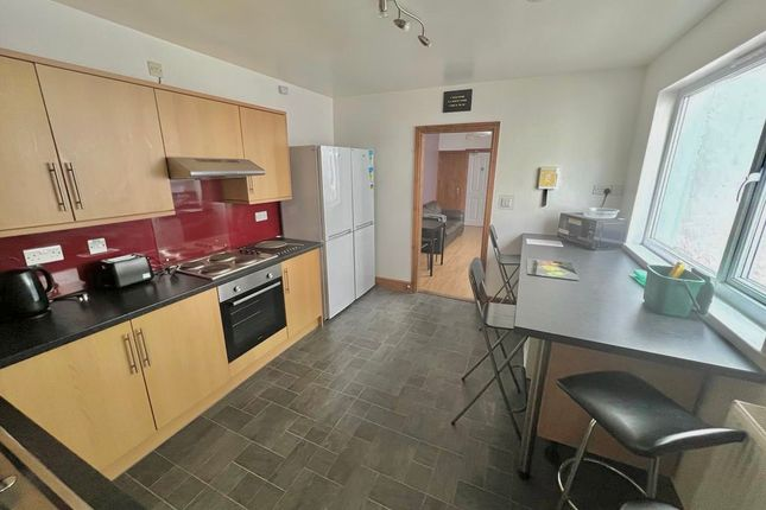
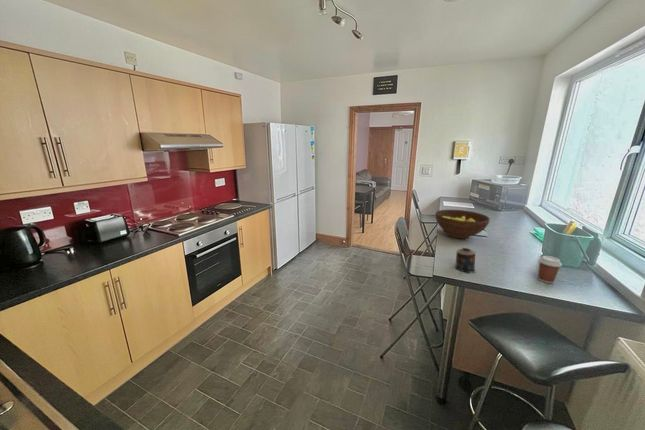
+ fruit bowl (460, 225)
+ candle (467, 258)
+ coffee cup (548, 269)
